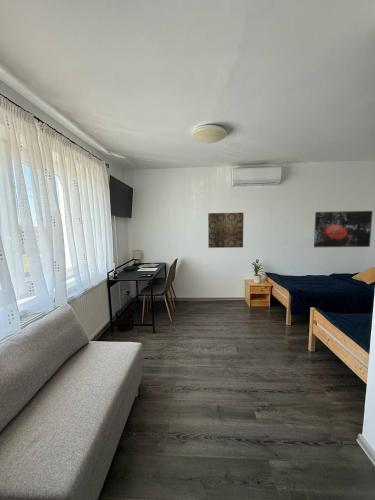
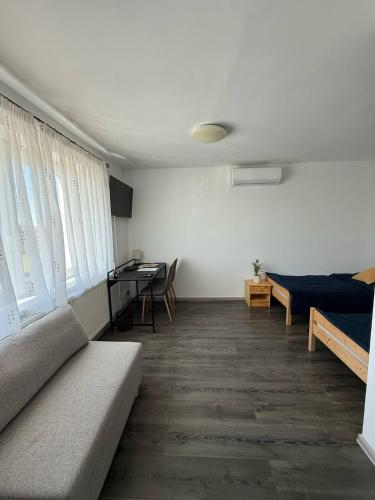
- wall art (225, 230)
- wall art (342, 229)
